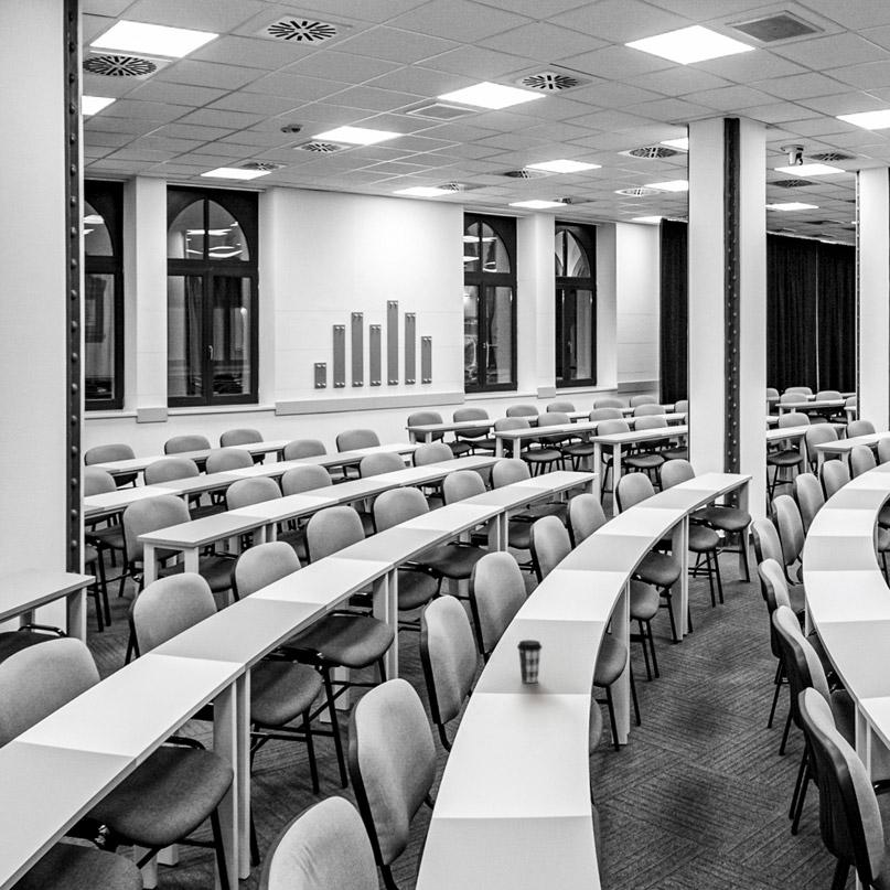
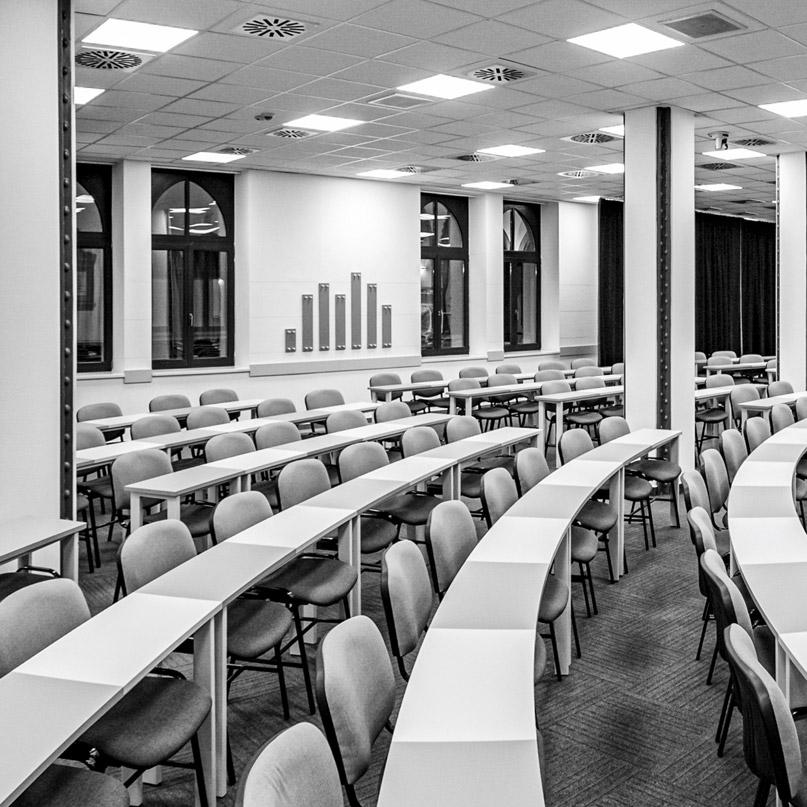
- coffee cup (529, 661)
